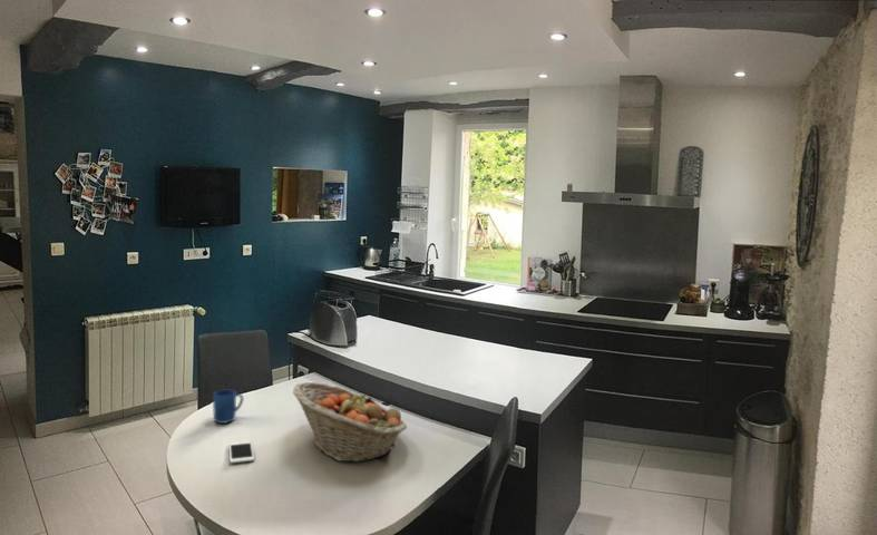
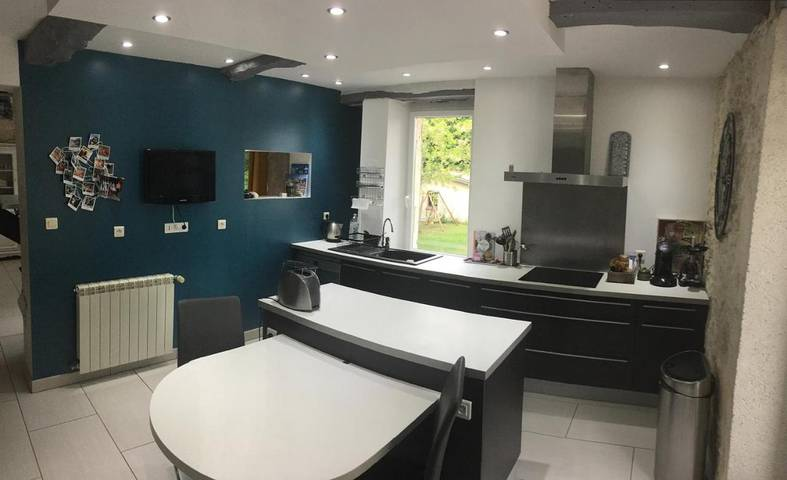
- fruit basket (349, 416)
- cell phone (241, 451)
- mug (228, 406)
